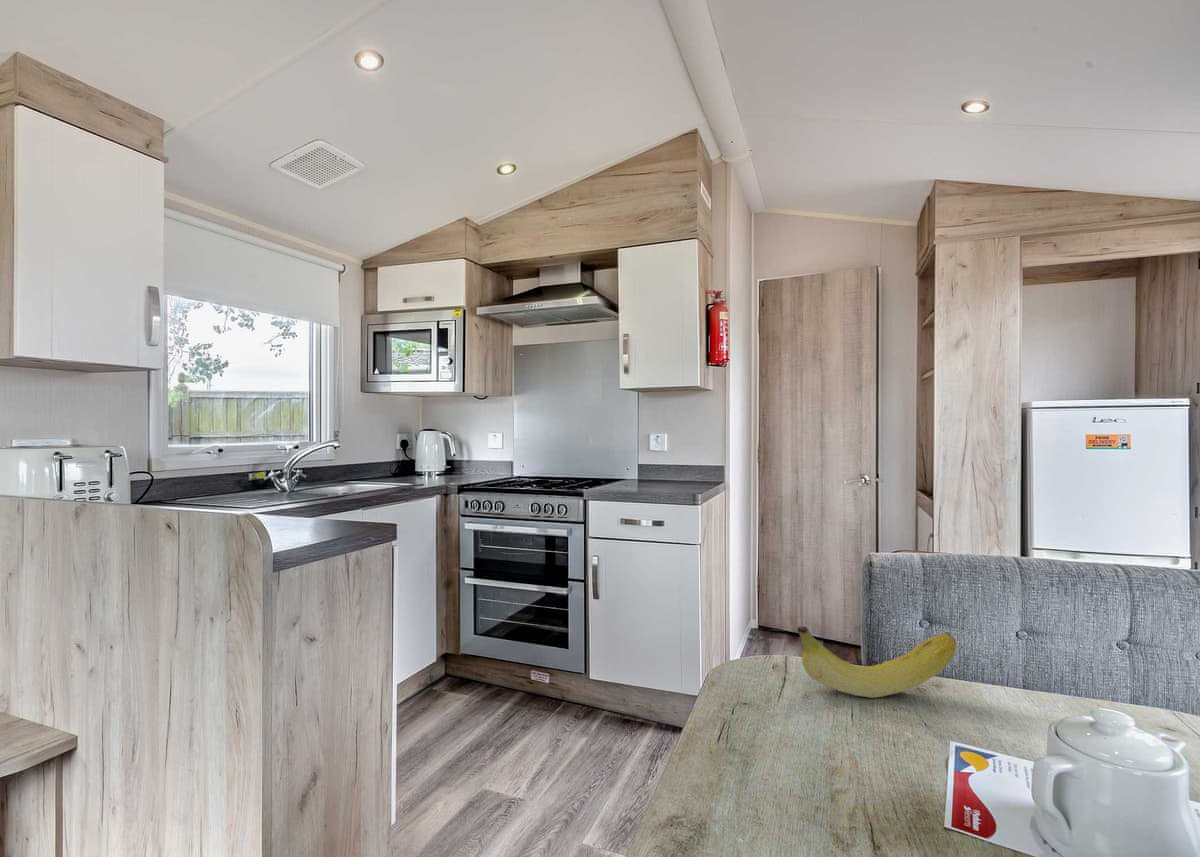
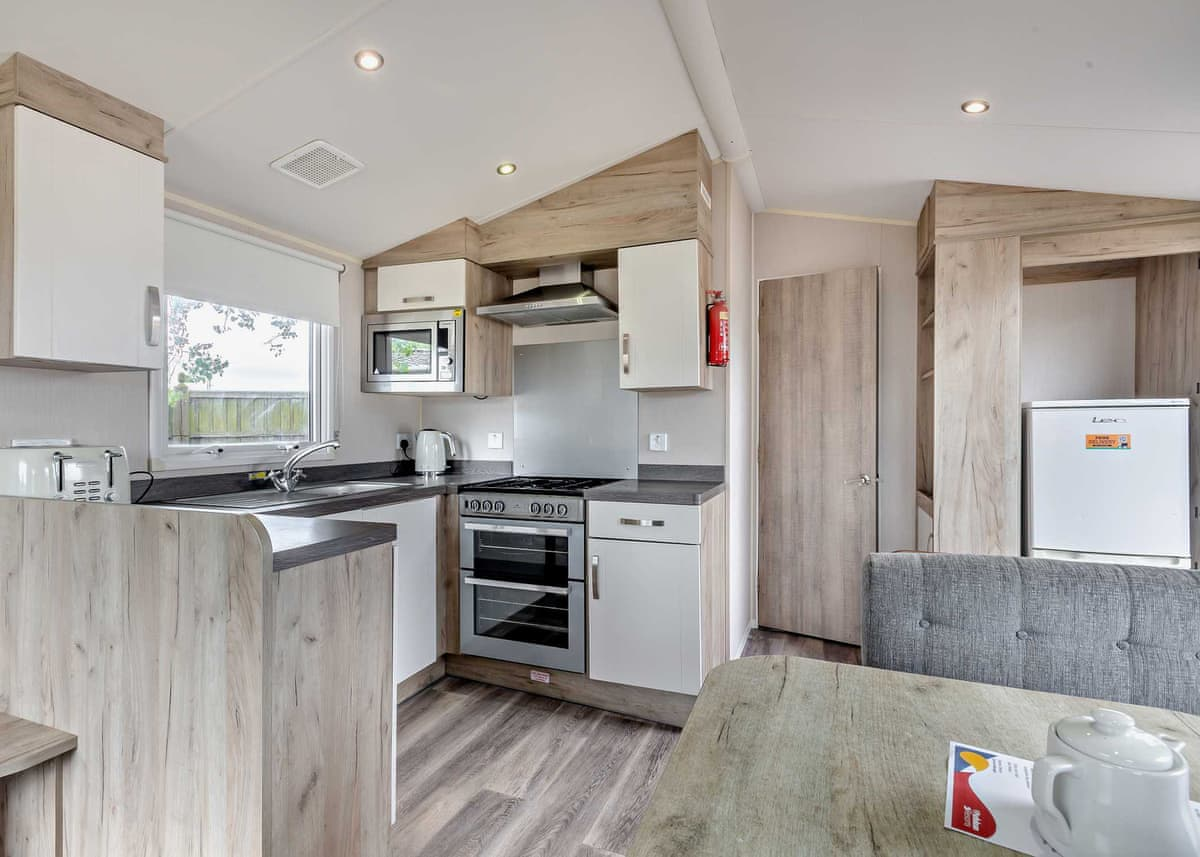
- fruit (877, 664)
